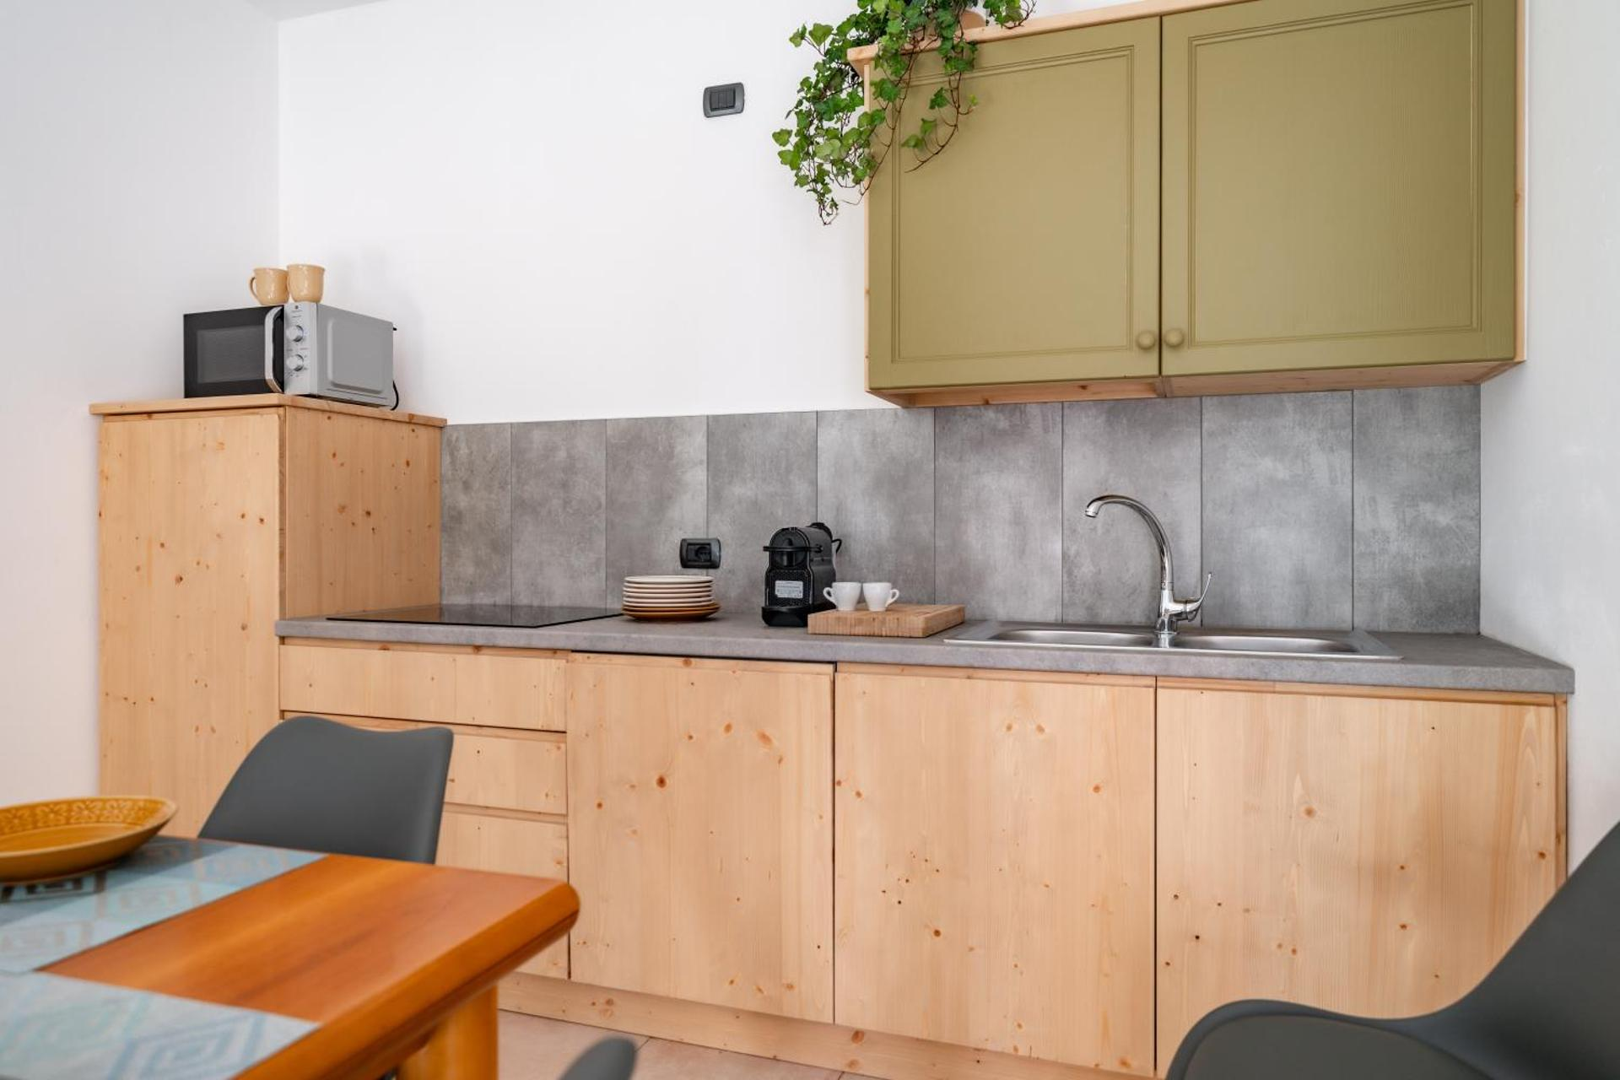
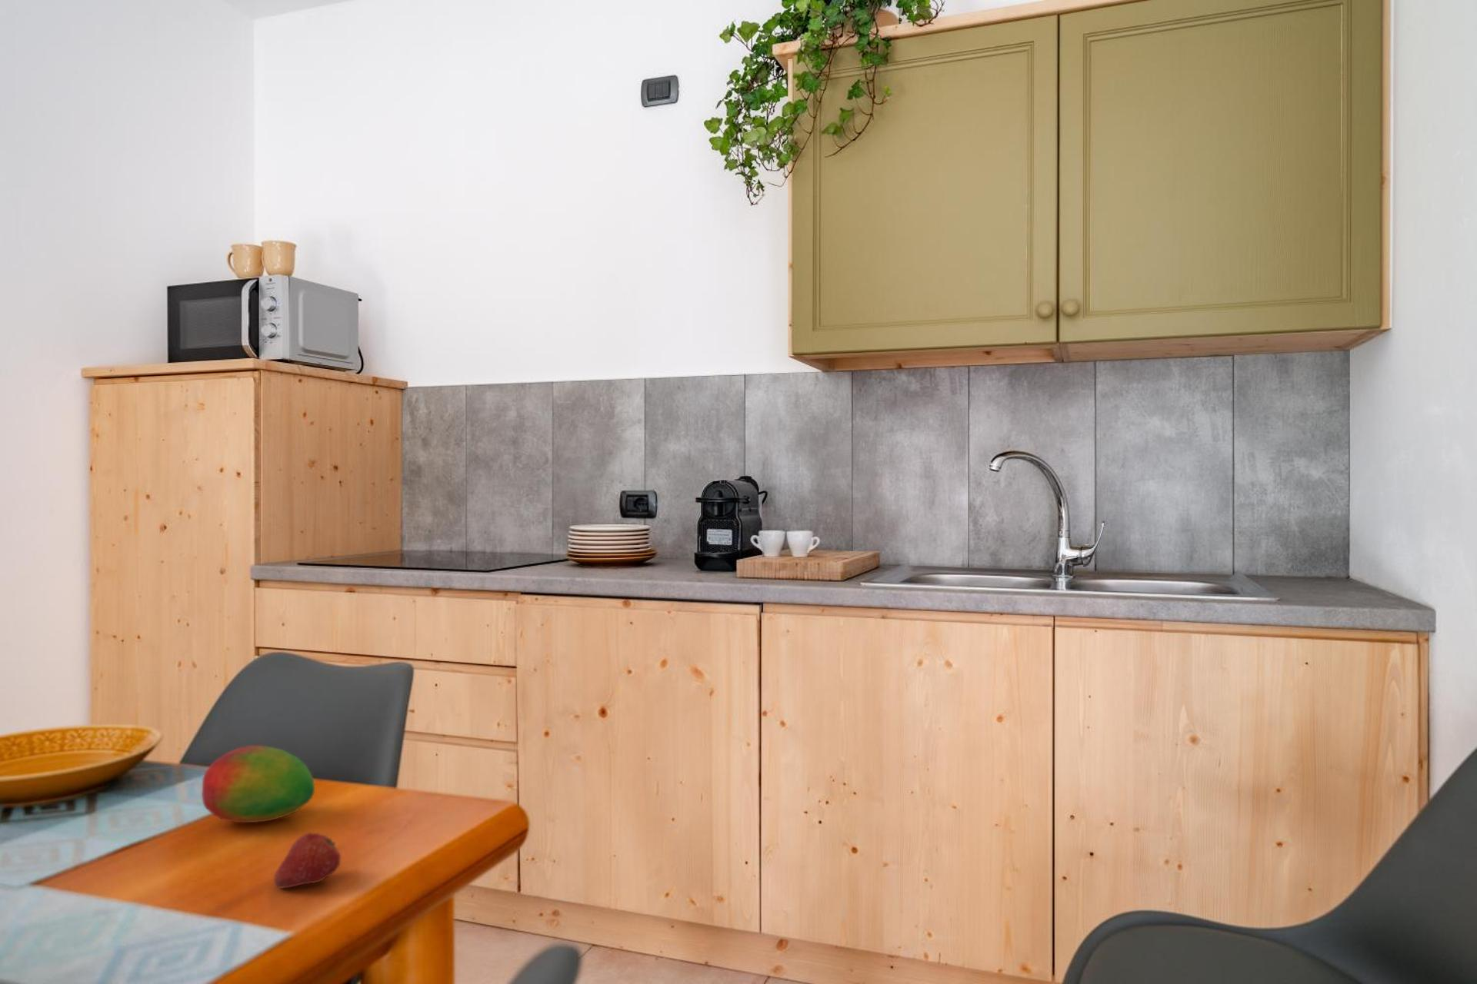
+ fruit (259, 783)
+ fruit (307, 859)
